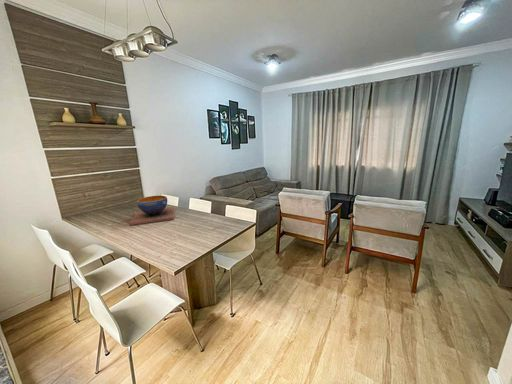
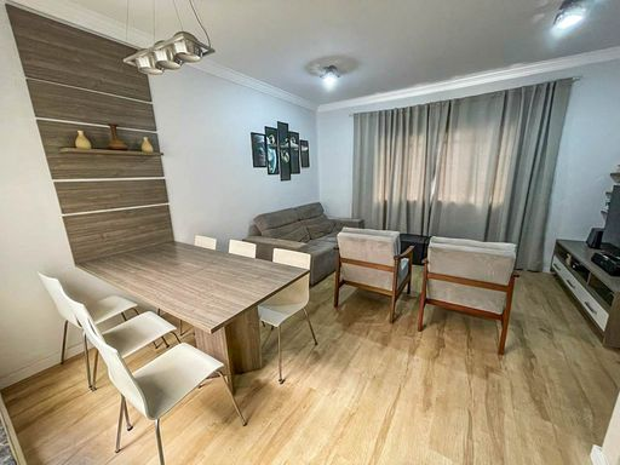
- decorative bowl (153, 207)
